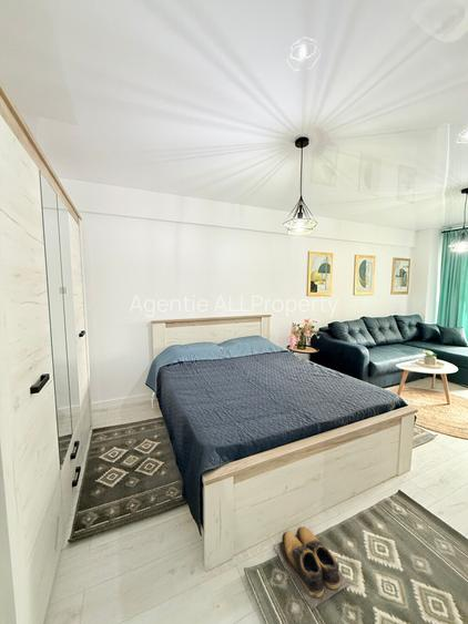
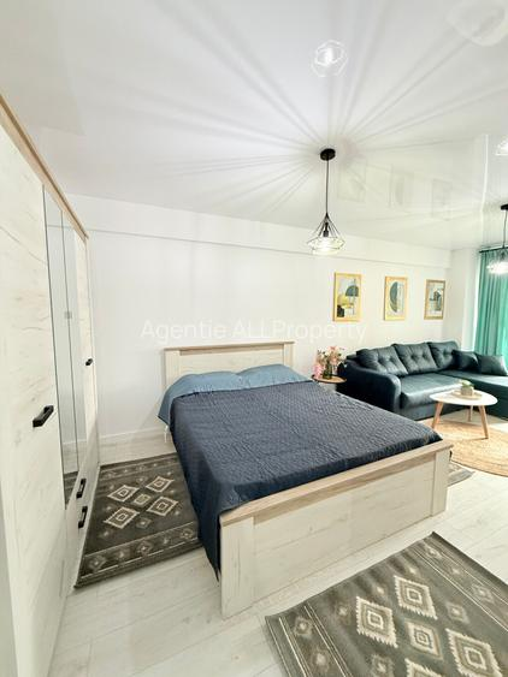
- shoes (308, 554)
